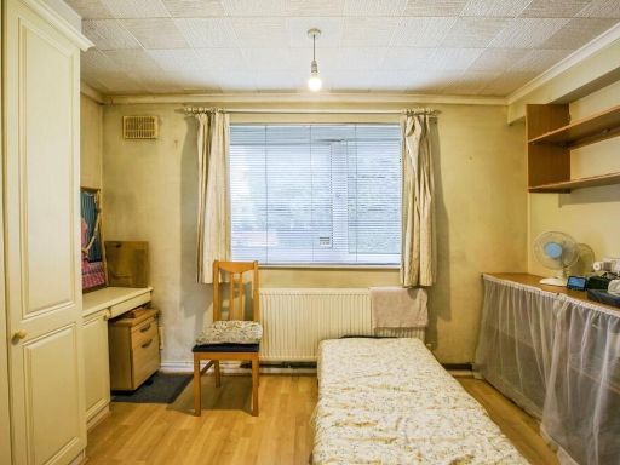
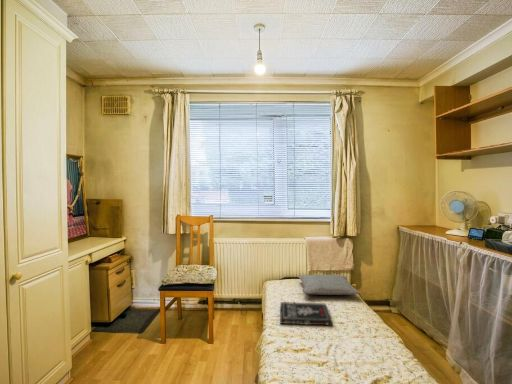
+ pillow (326, 284)
+ book (304, 313)
